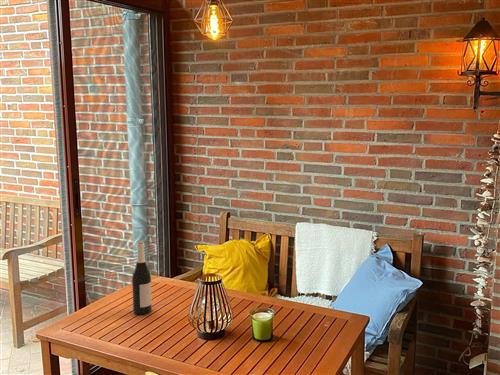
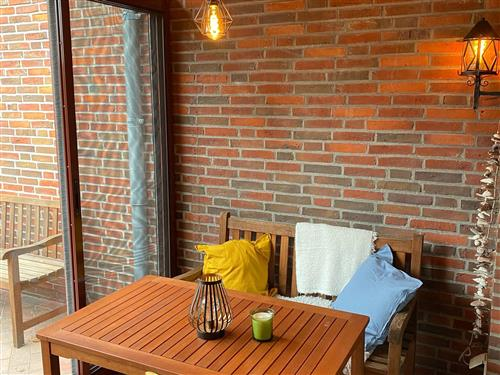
- wine bottle (141, 276)
